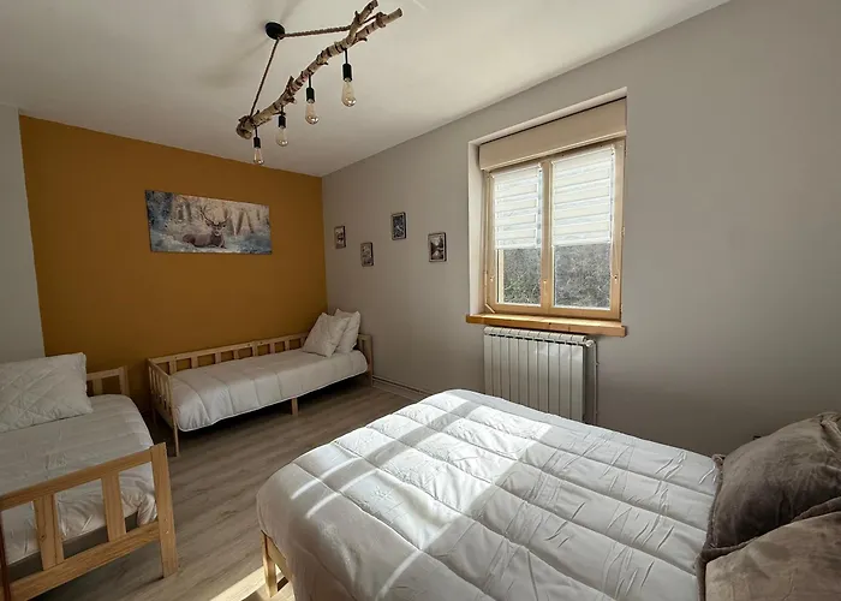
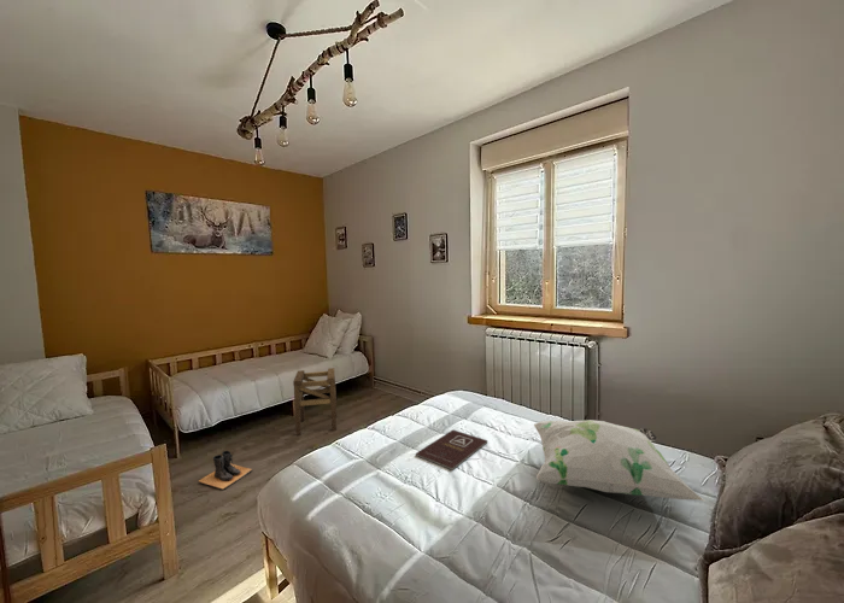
+ decorative pillow (600, 452)
+ book (452, 447)
+ boots (224, 466)
+ stool (316, 399)
